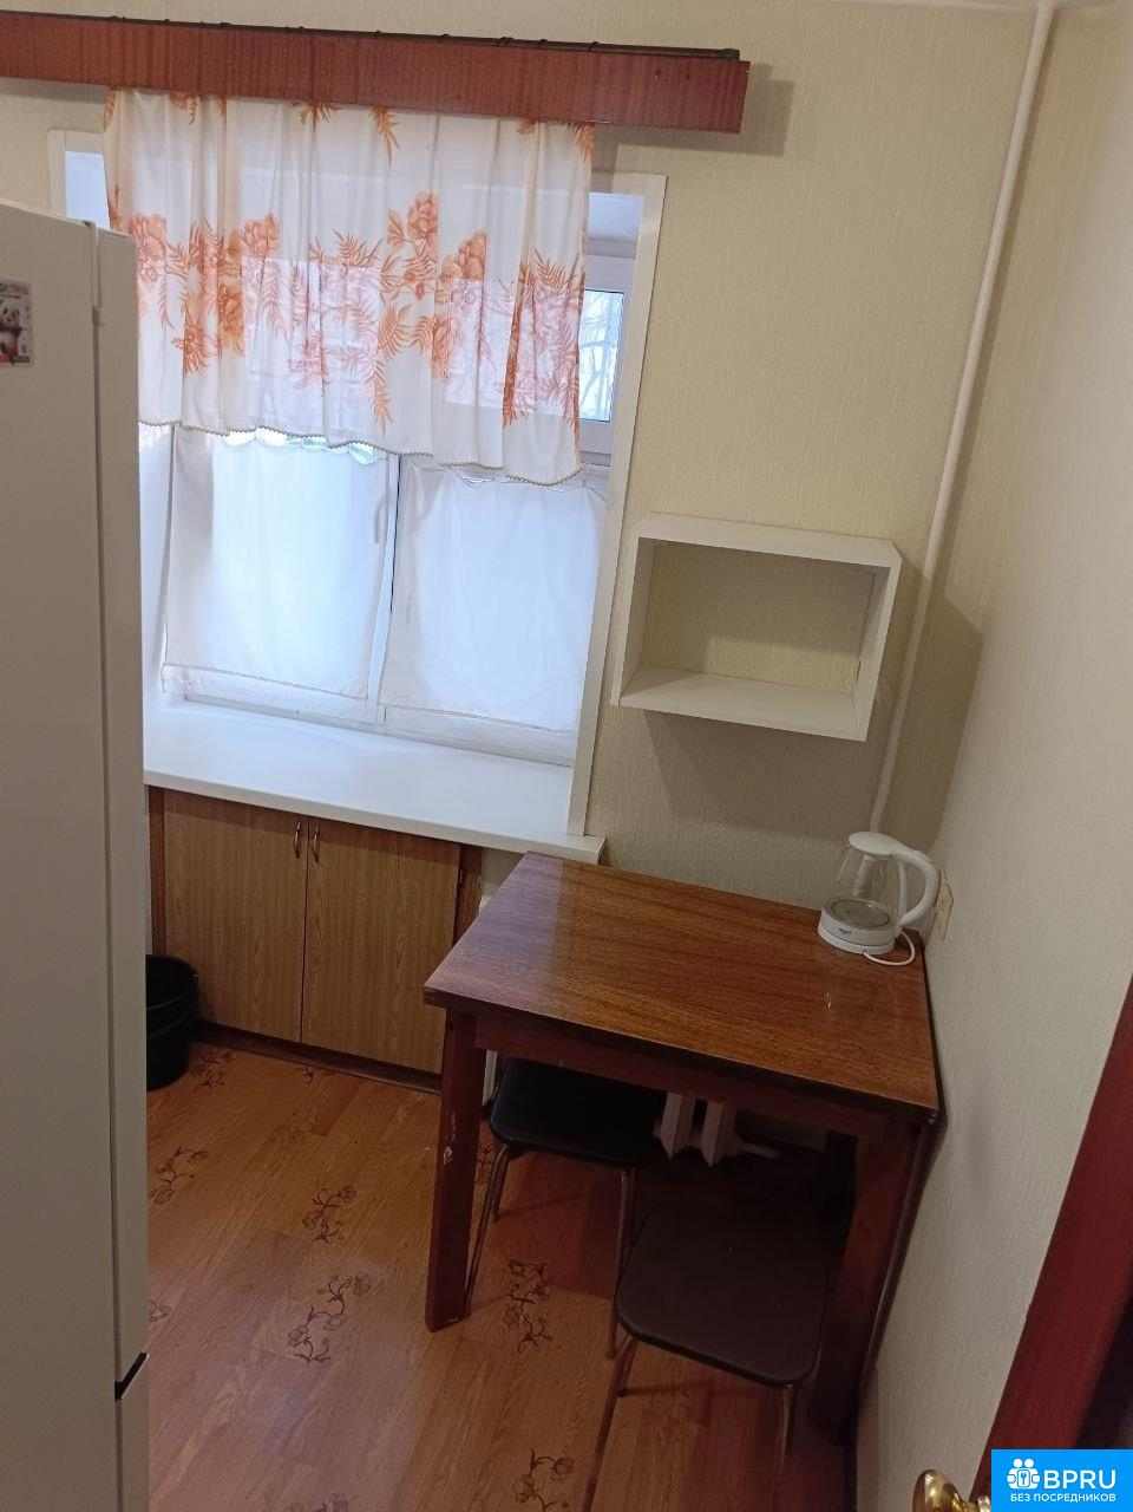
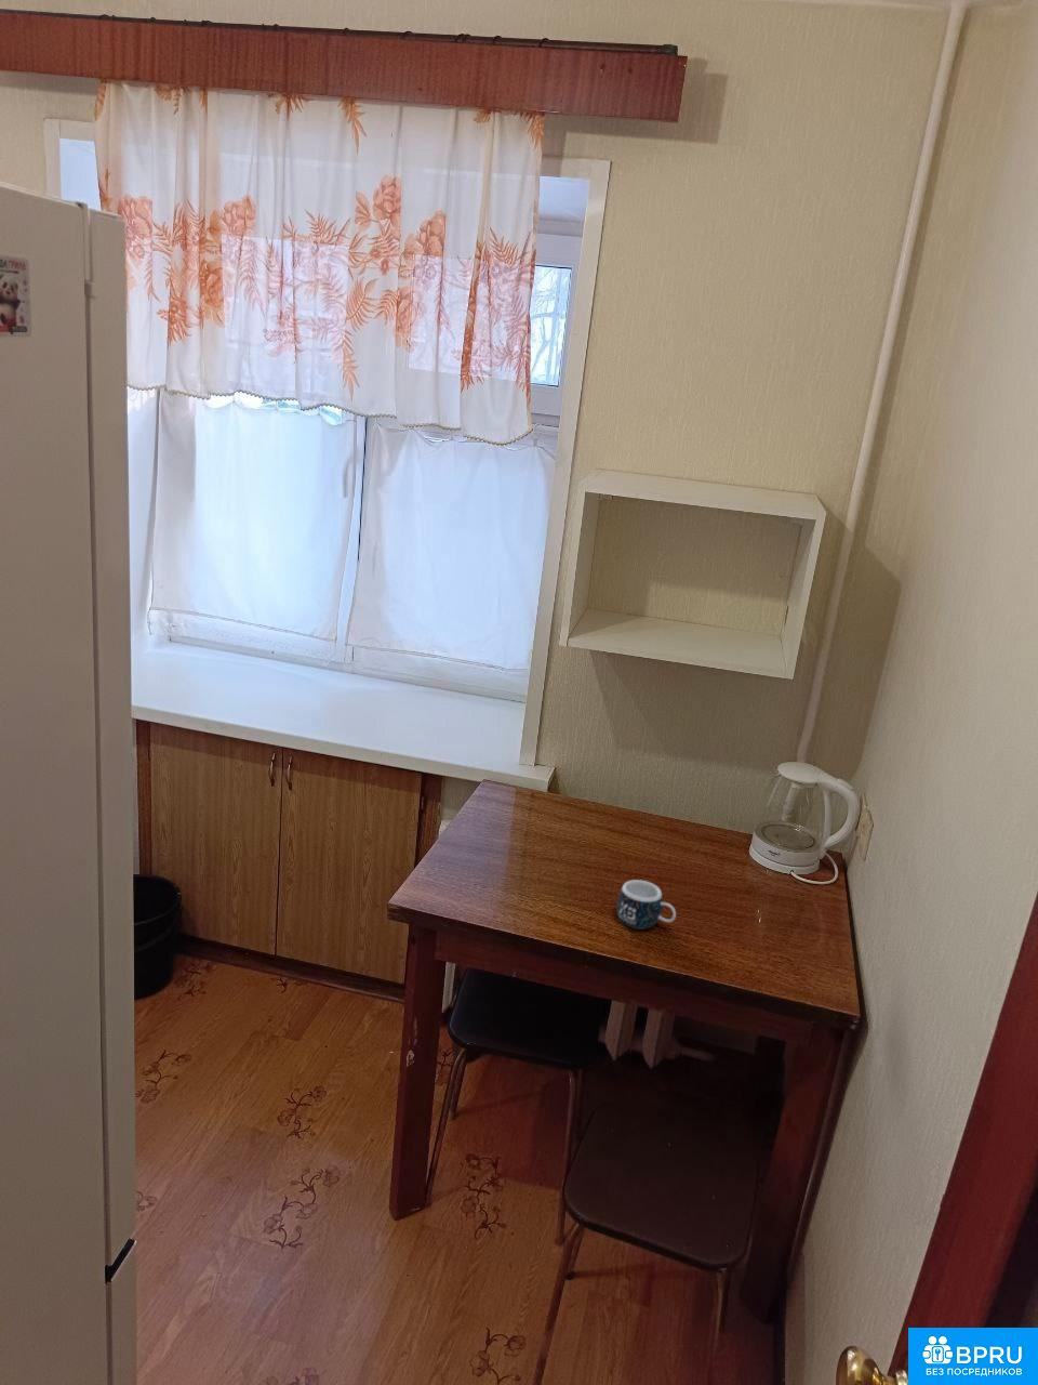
+ mug (647, 907)
